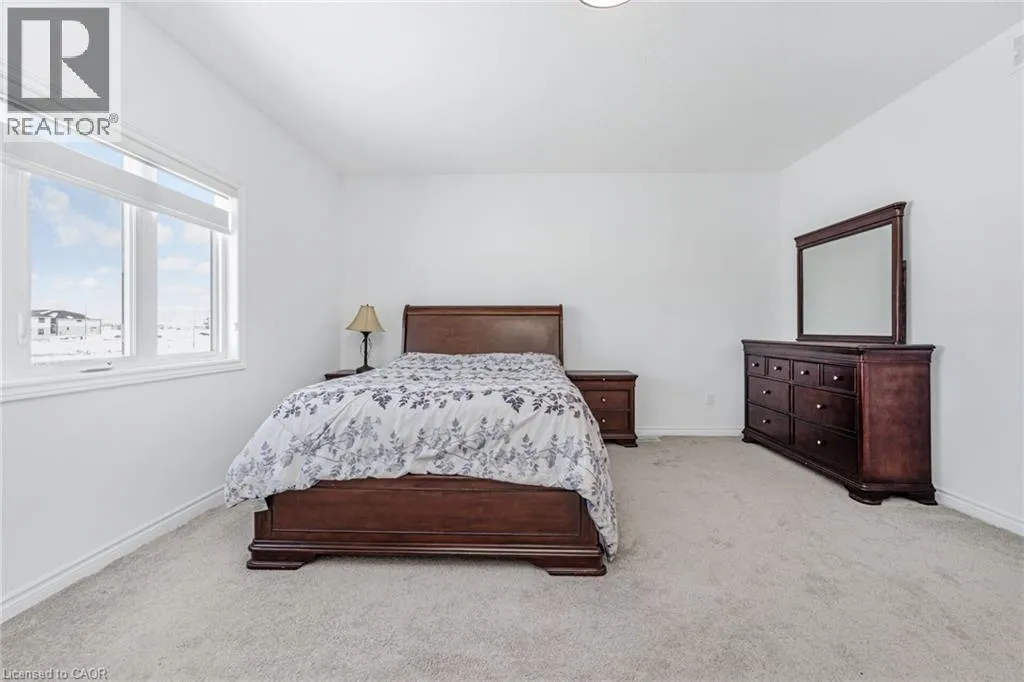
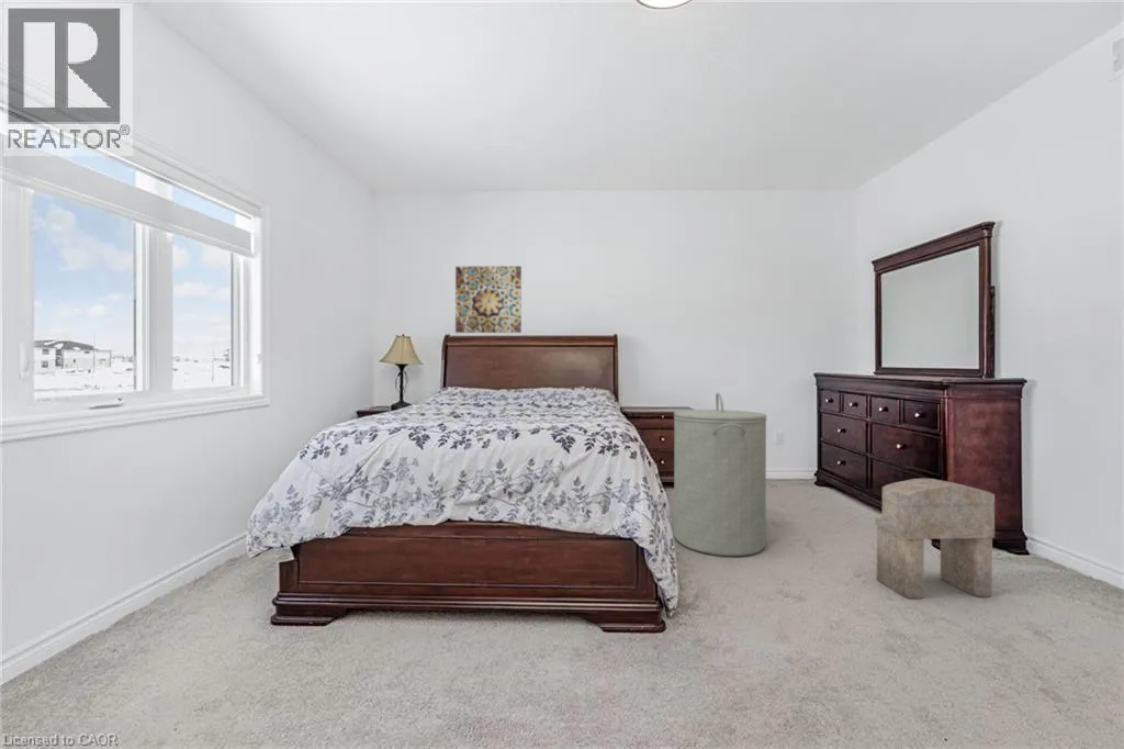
+ stool (932, 534)
+ laundry hamper (718, 466)
+ wall art (488, 299)
